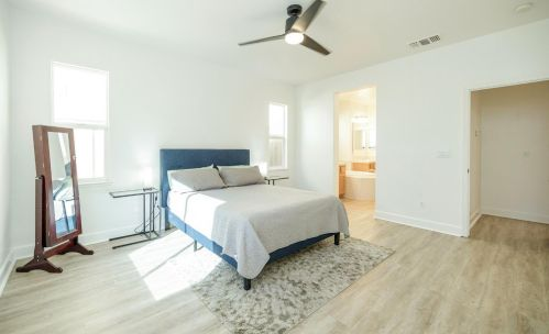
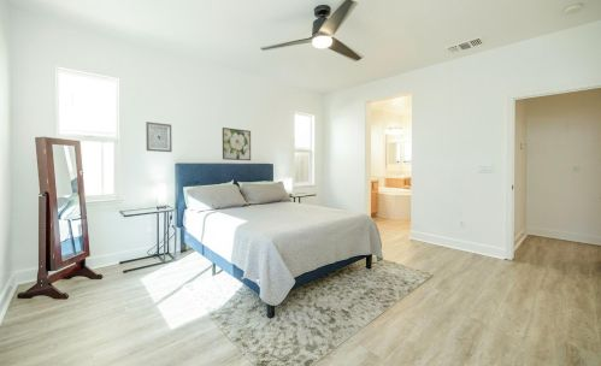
+ wall art (159, 137)
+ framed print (236, 144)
